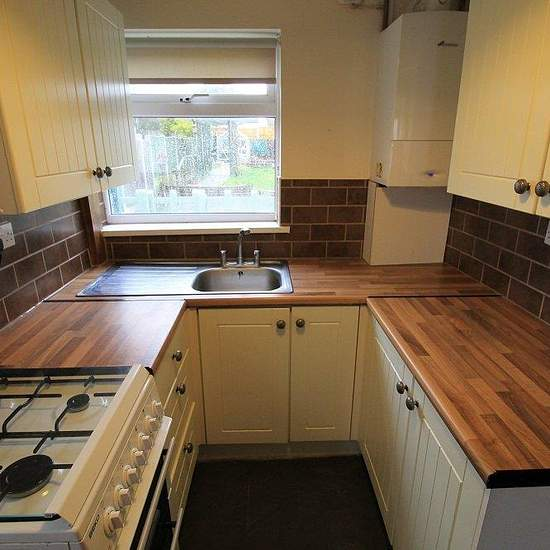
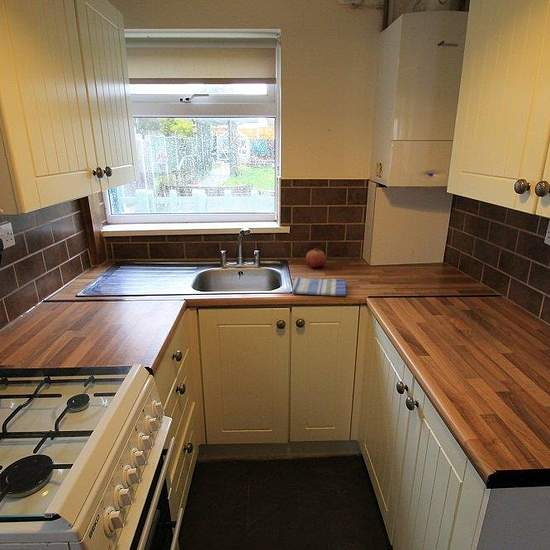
+ fruit (315, 257)
+ dish towel (319, 286)
